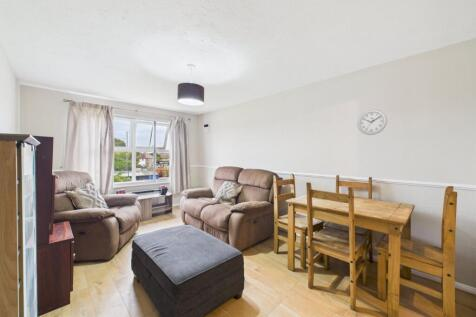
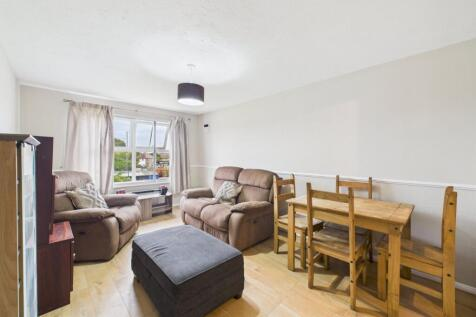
- wall clock (371, 122)
